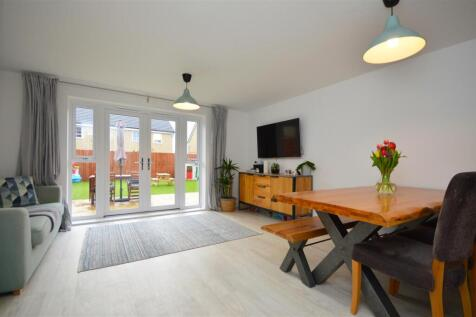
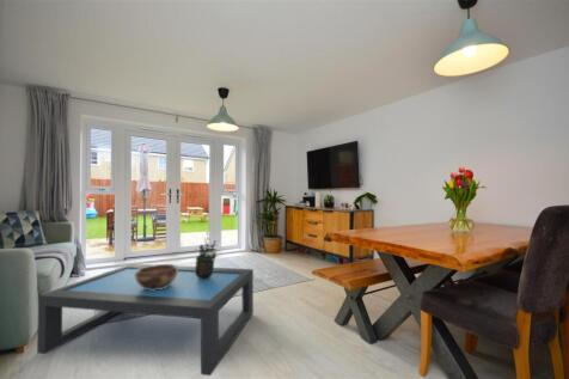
+ coffee table (160, 305)
+ decorative bowl (157, 275)
+ potted plant (206, 253)
